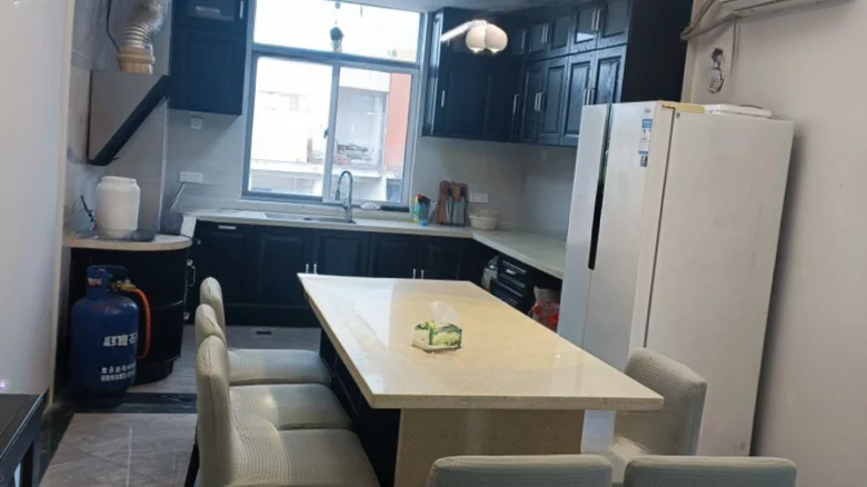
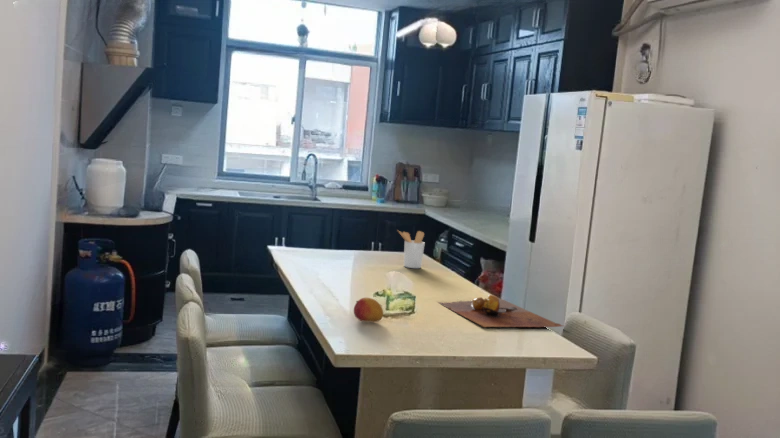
+ fruit (368, 309)
+ utensil holder (409, 248)
+ cutting board (493, 303)
